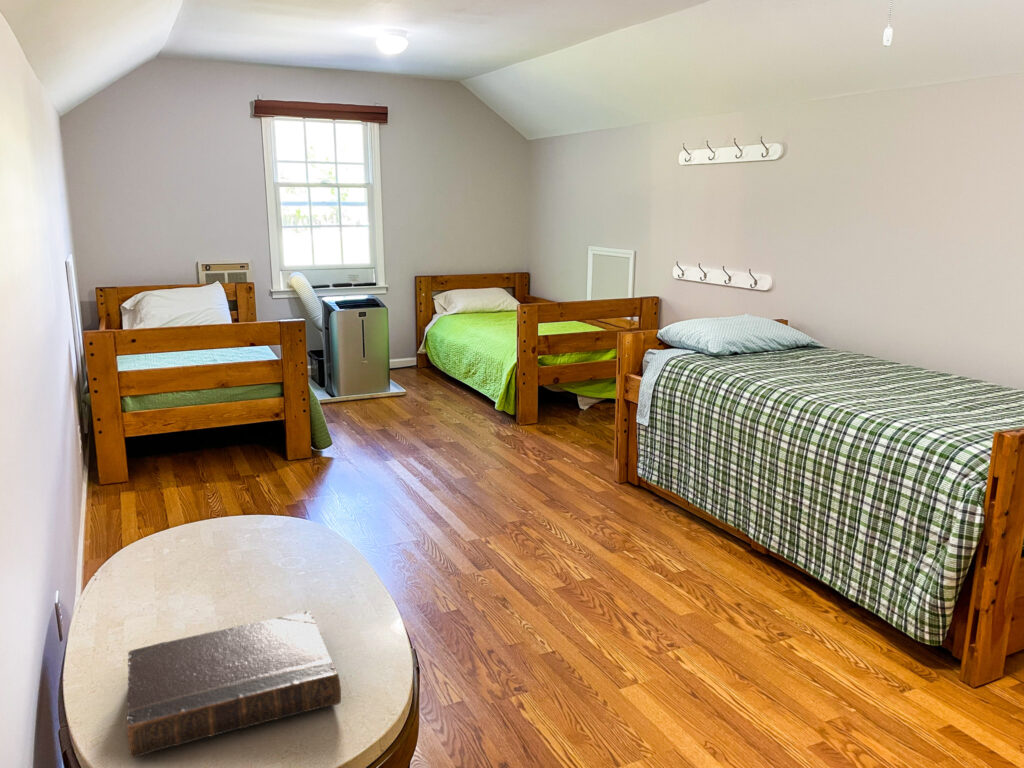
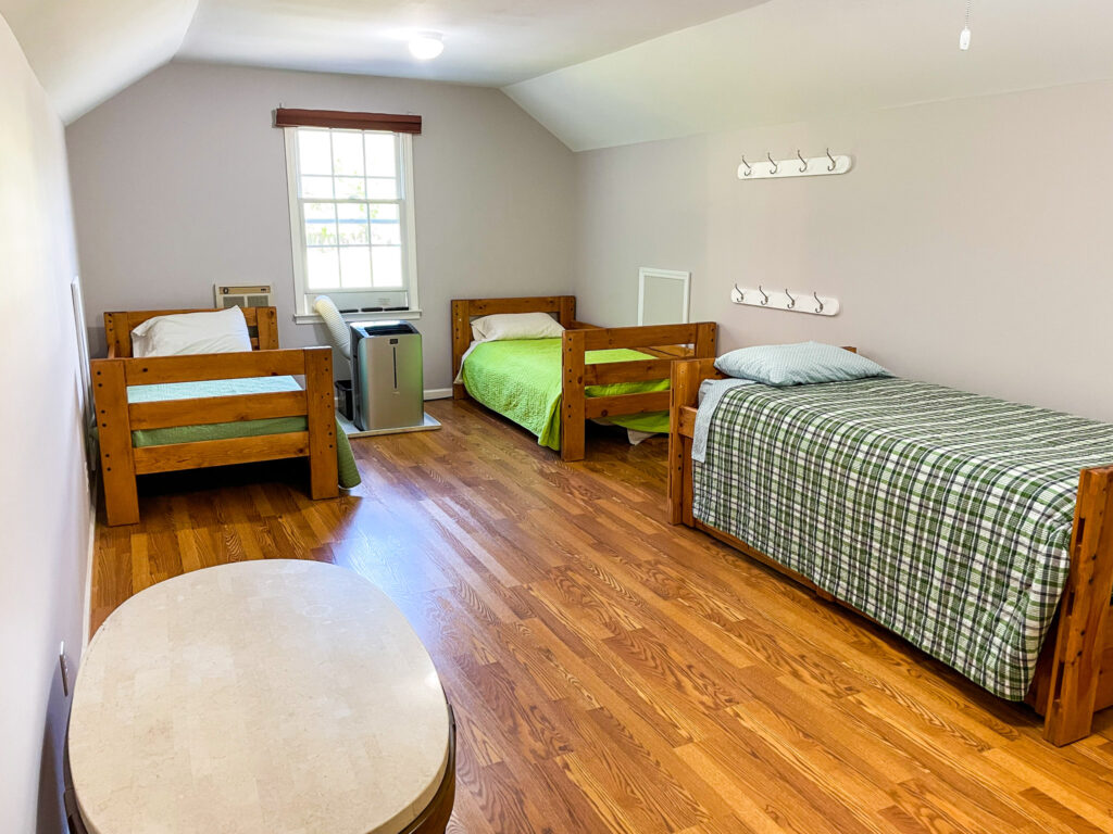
- book (232, 676)
